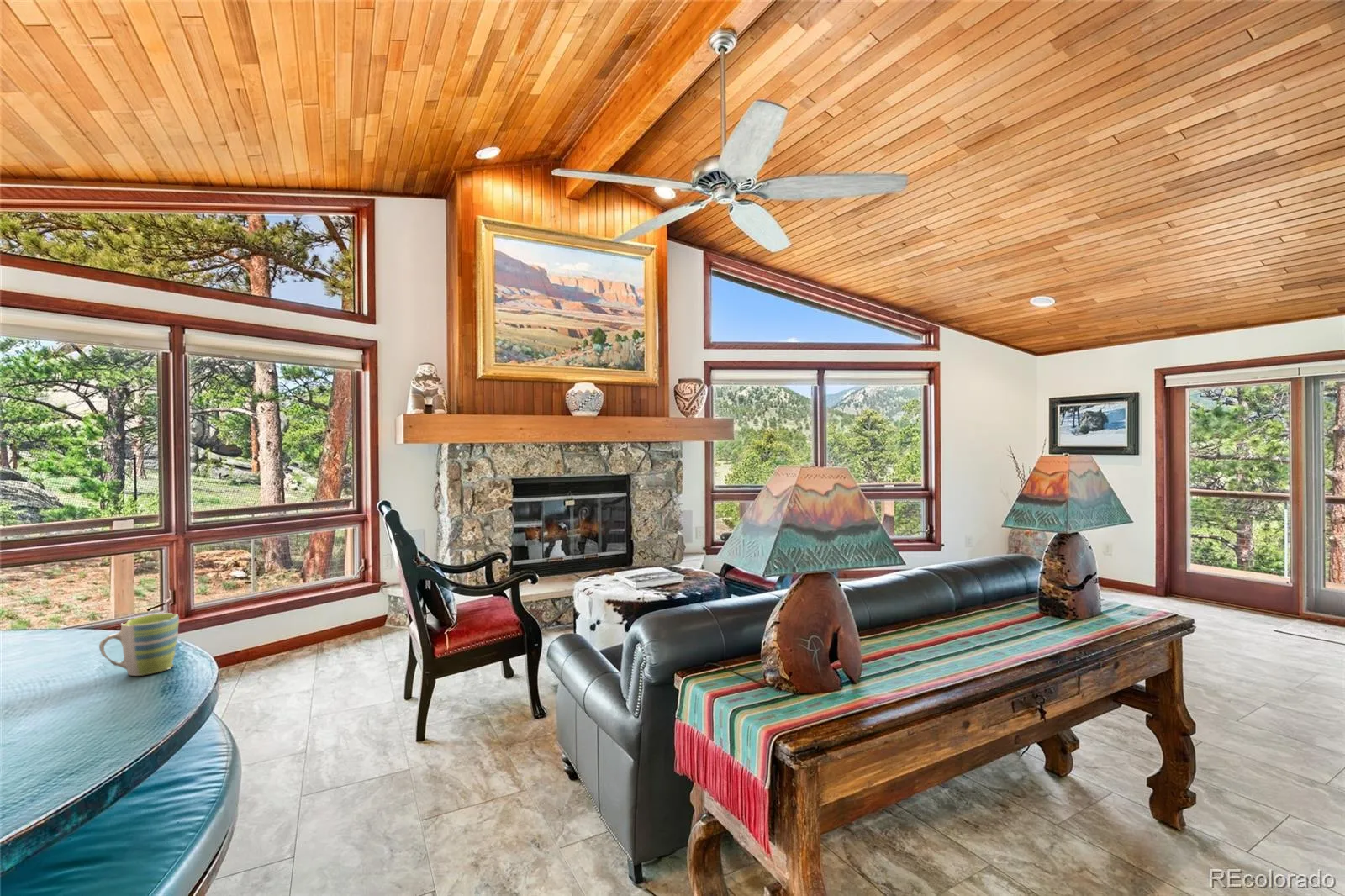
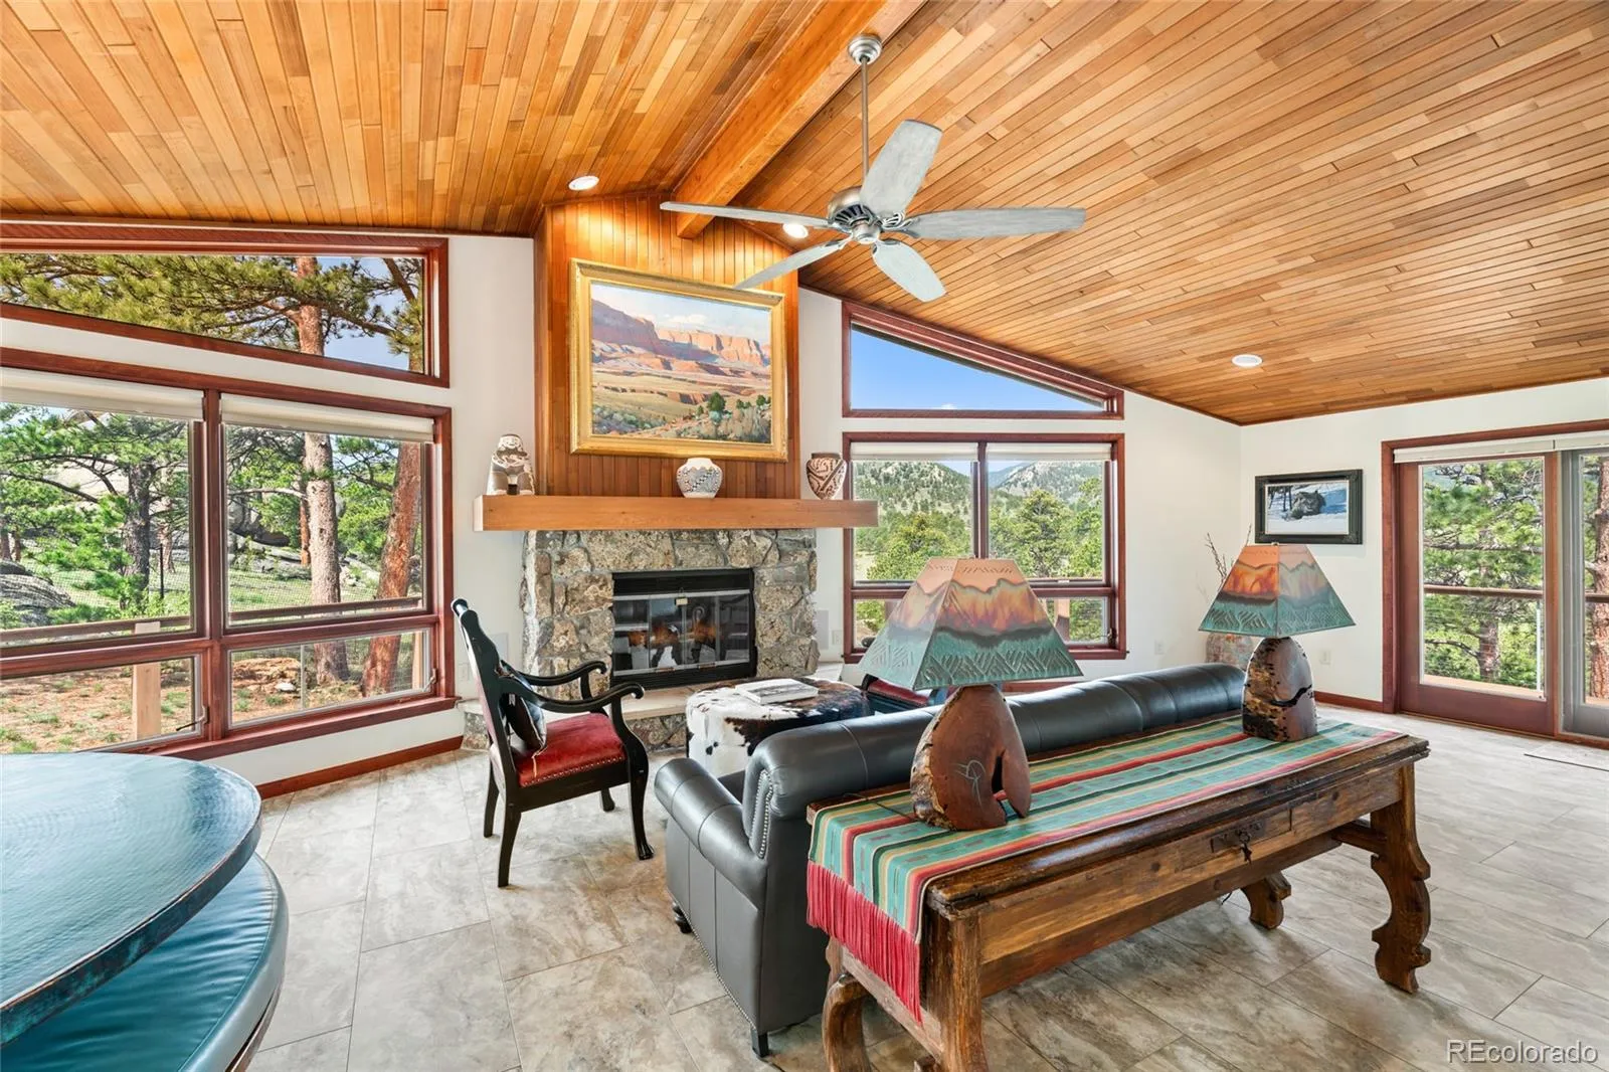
- mug (140, 646)
